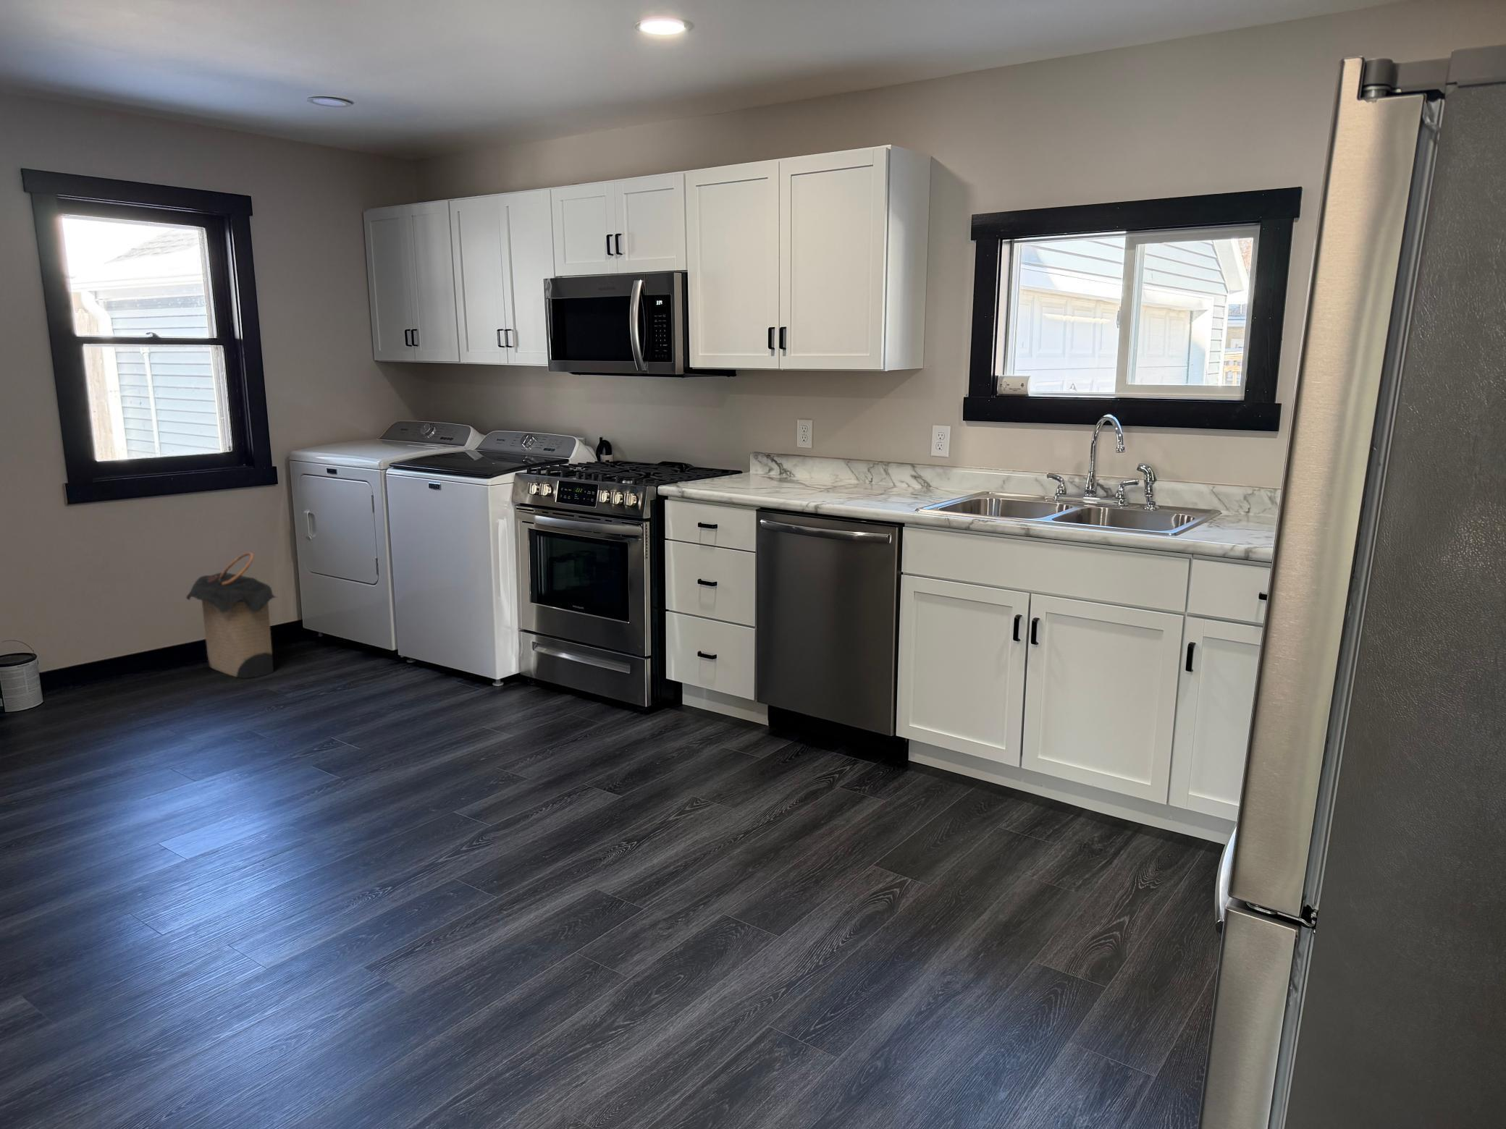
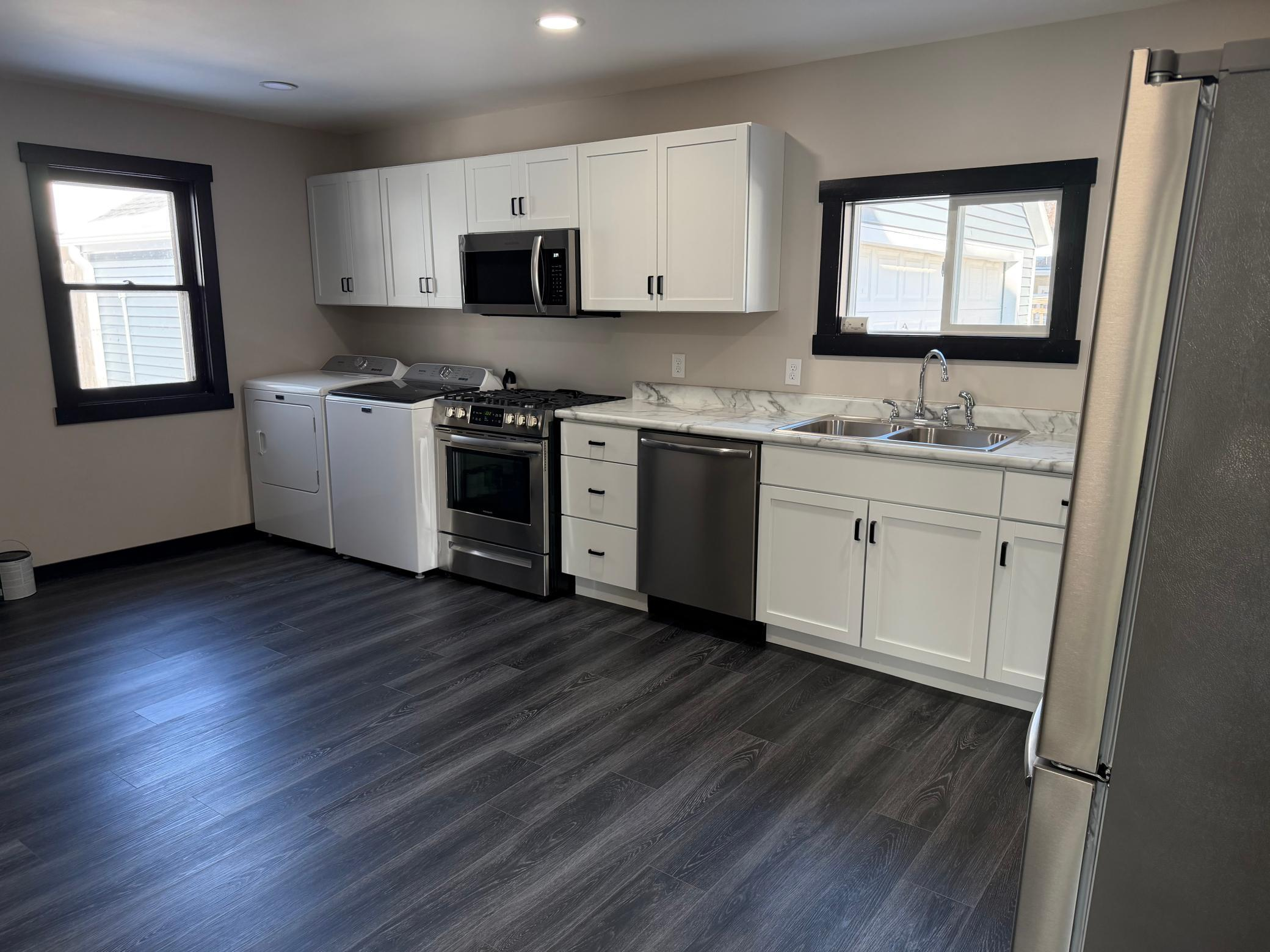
- laundry hamper (231, 611)
